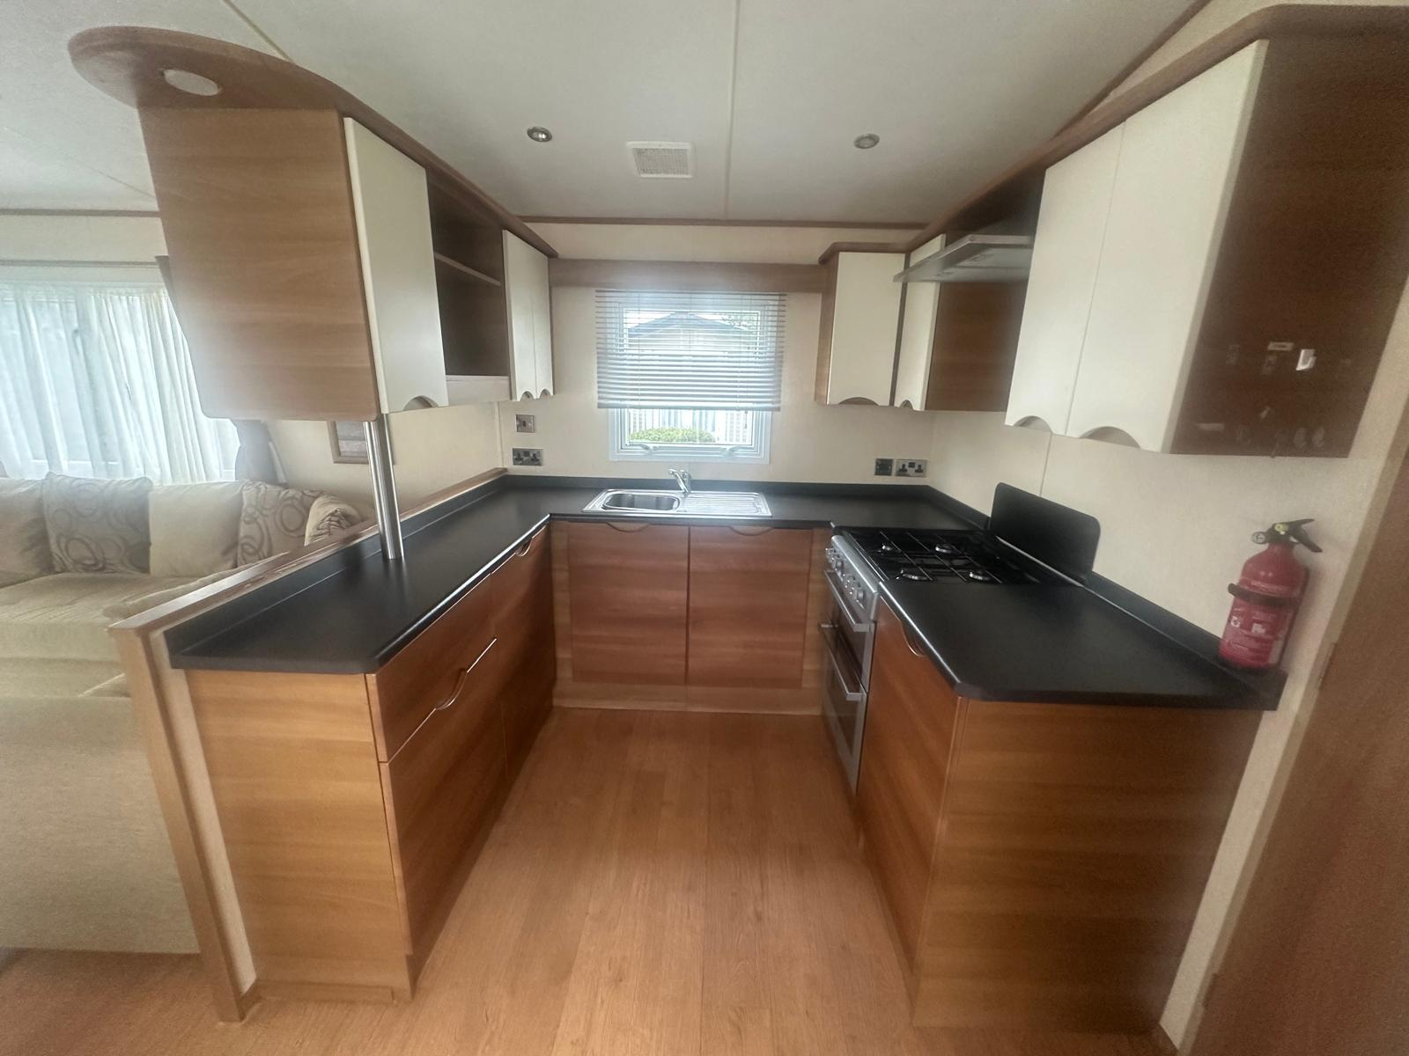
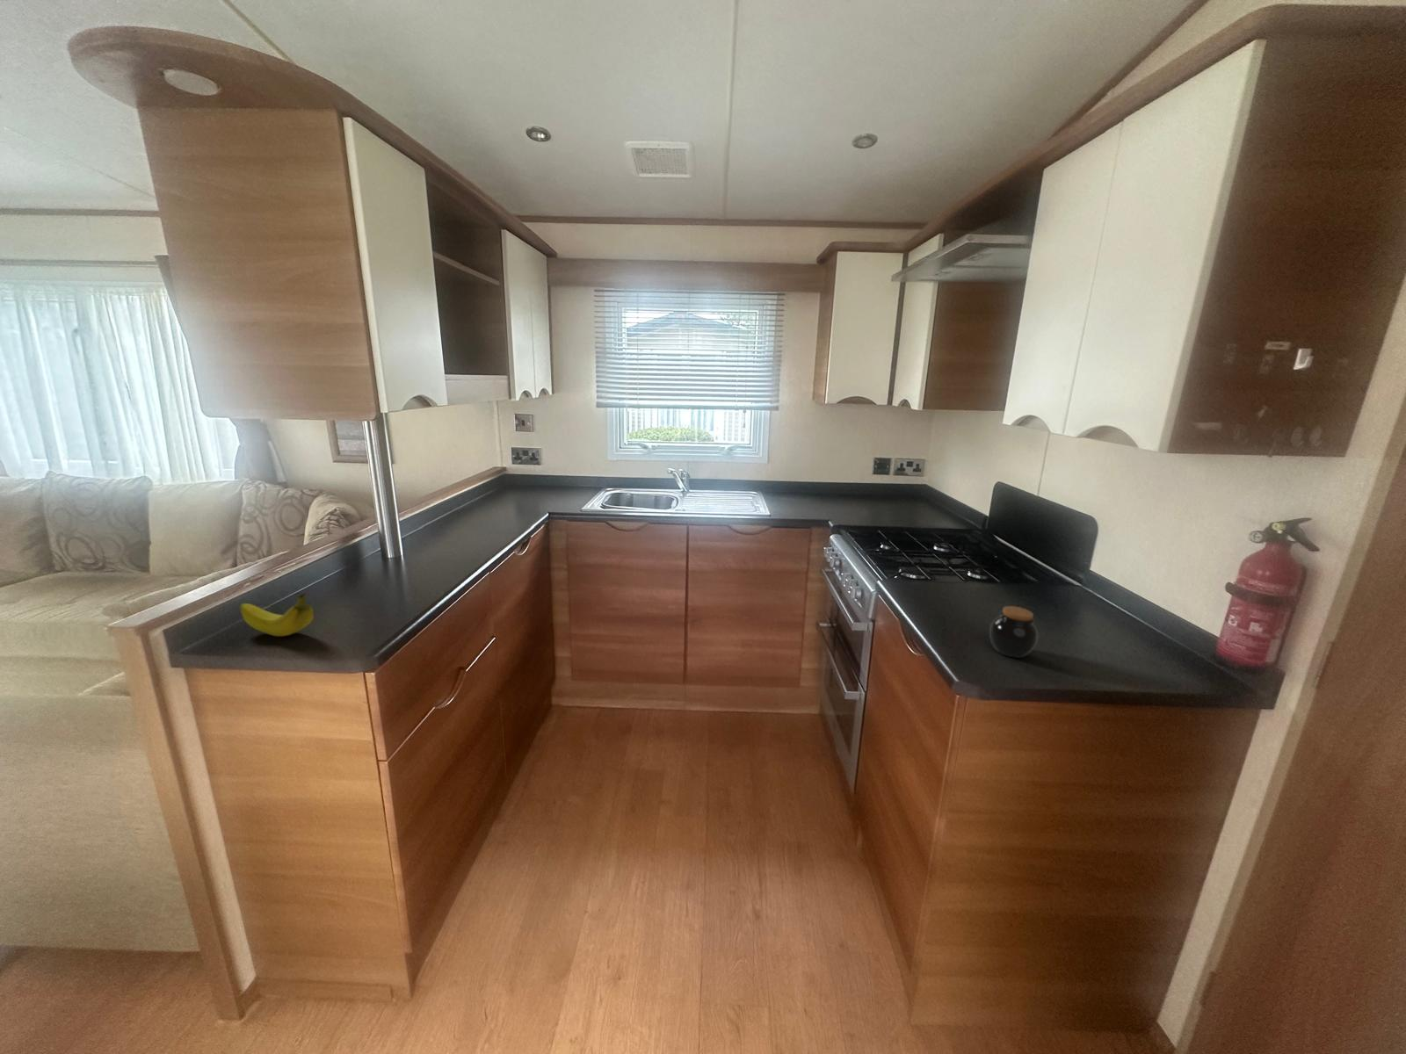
+ fruit (272, 613)
+ jar (1013, 631)
